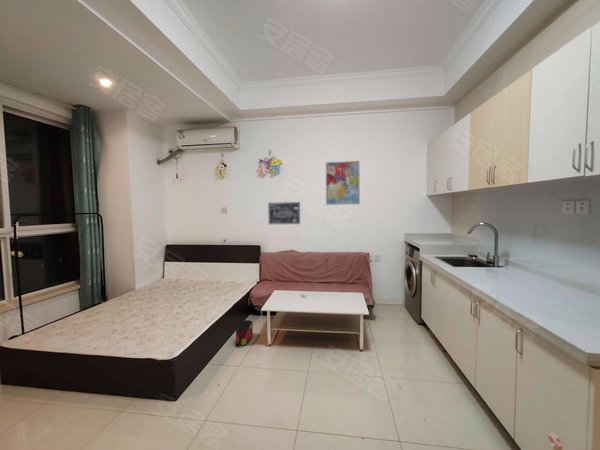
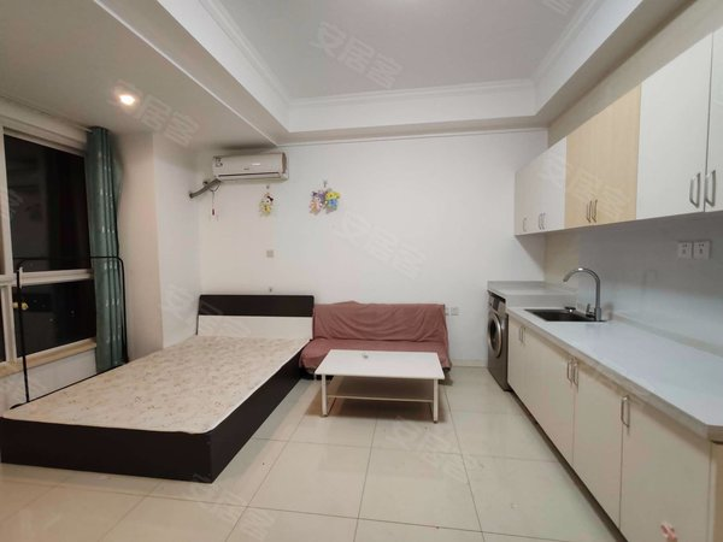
- bag (243, 332)
- wall art (342, 183)
- wall art (284, 213)
